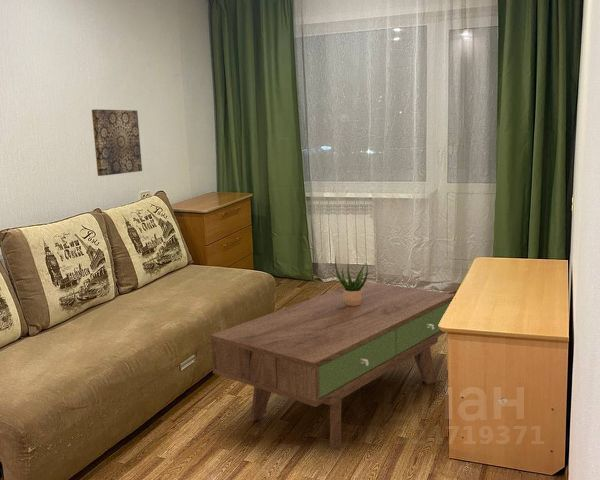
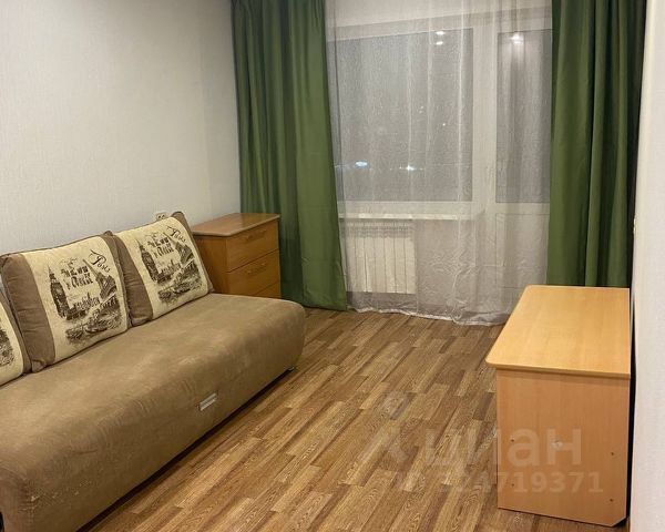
- coffee table (347, 357)
- potted plant (351, 280)
- wall art (118, 142)
